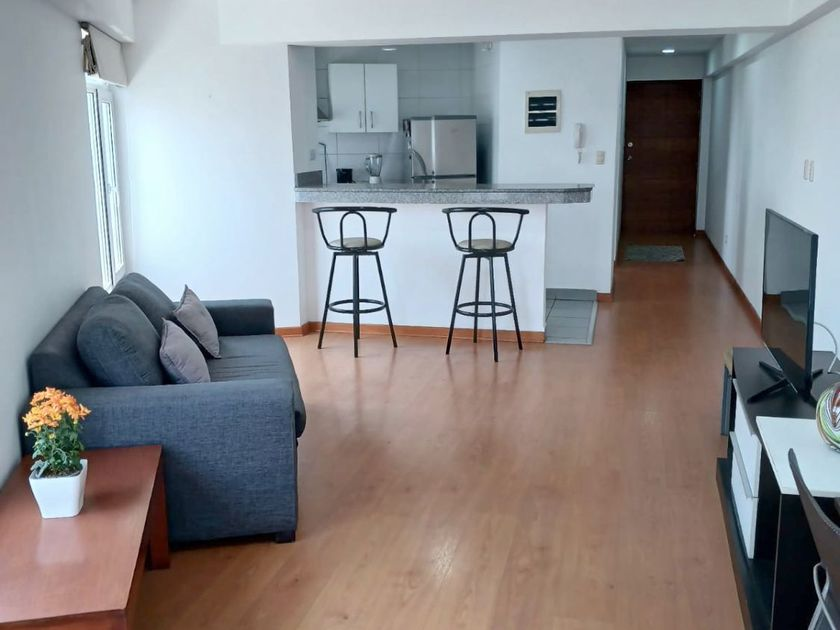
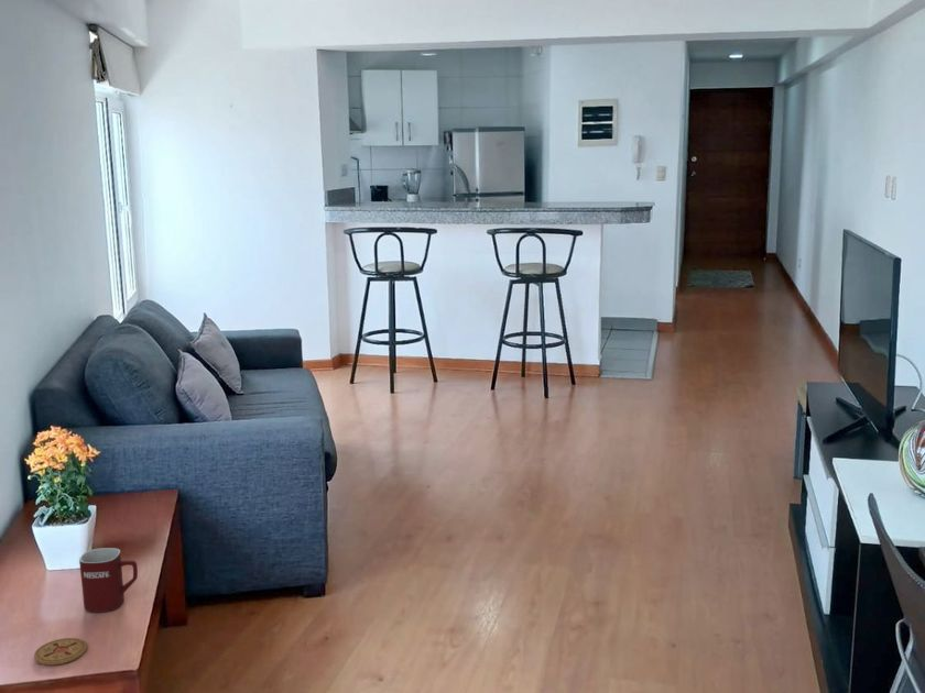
+ mug (110, 579)
+ coaster (61, 650)
